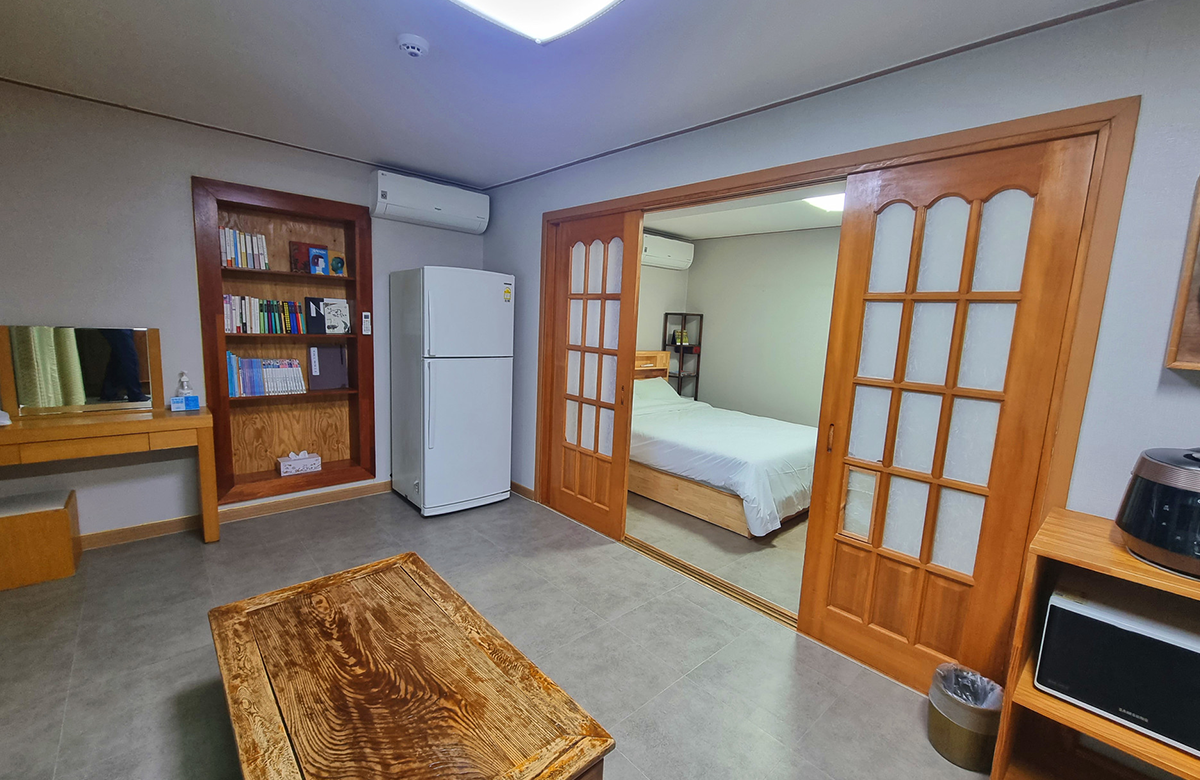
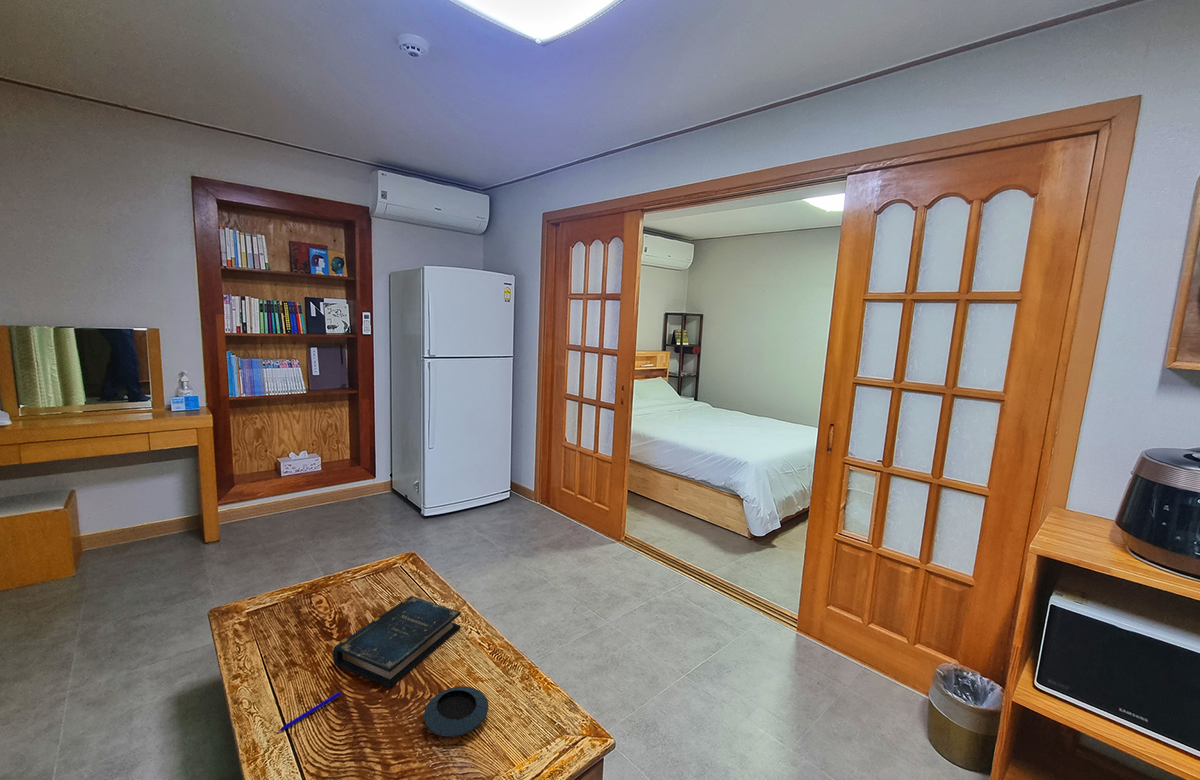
+ book (400, 636)
+ pen (310, 711)
+ saucer (456, 708)
